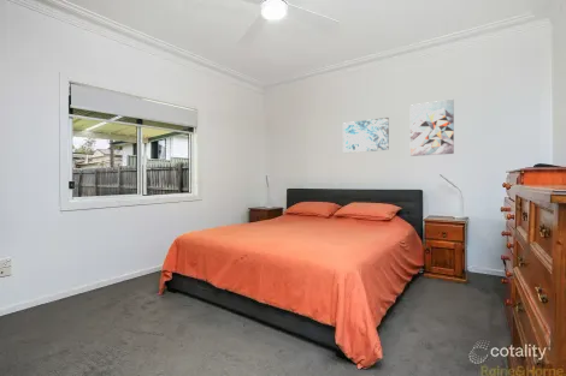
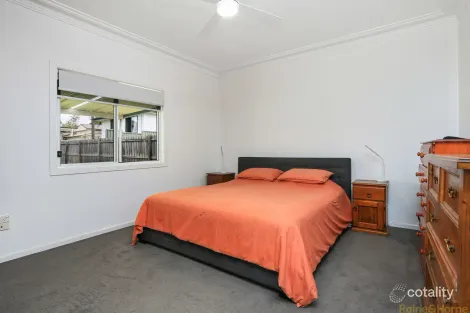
- wall art (365, 136)
- wall art (431, 129)
